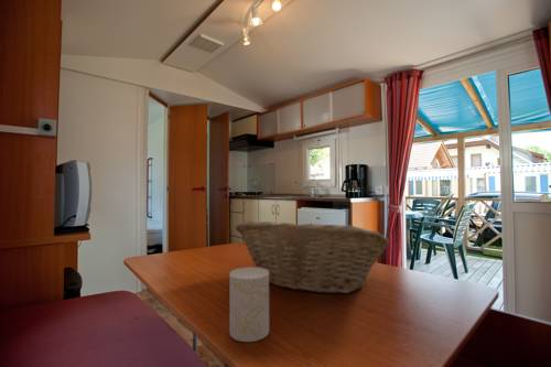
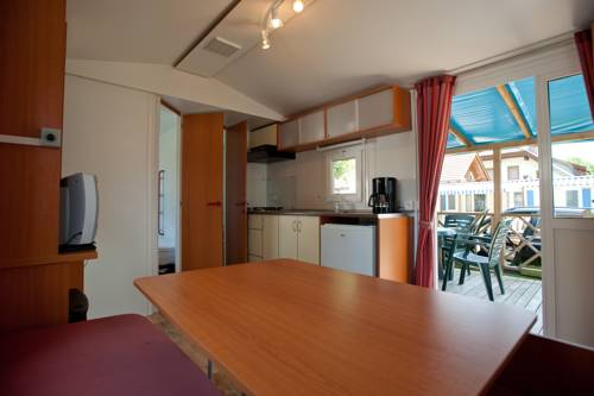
- fruit basket (307, 248)
- cup (249, 301)
